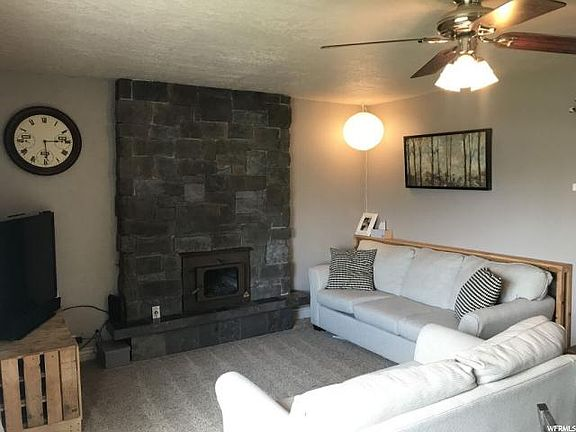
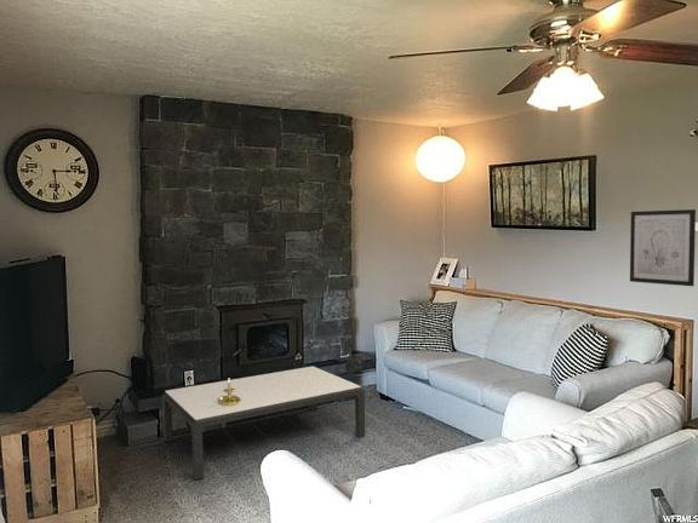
+ candle holder (229, 389)
+ wall art (660, 247)
+ coffee table (264, 413)
